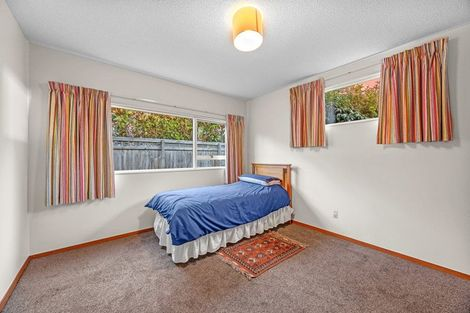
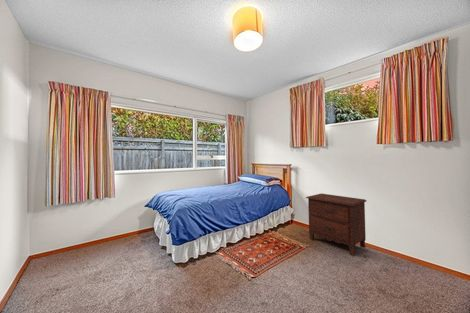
+ nightstand (335, 220)
